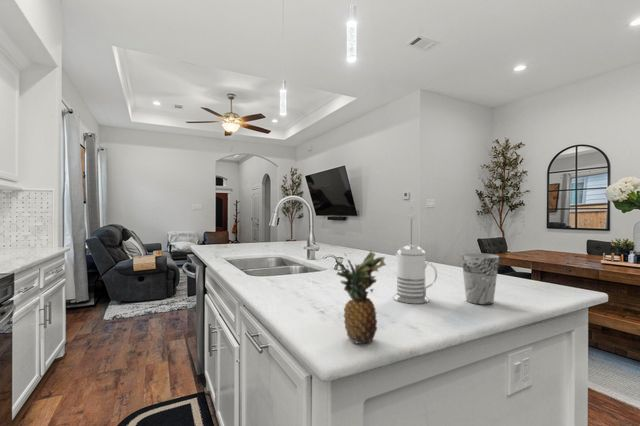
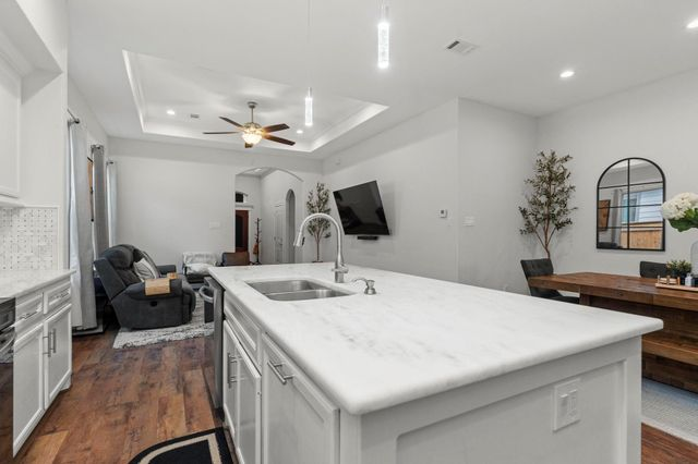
- fruit (361, 296)
- french press (414, 257)
- cup (479, 278)
